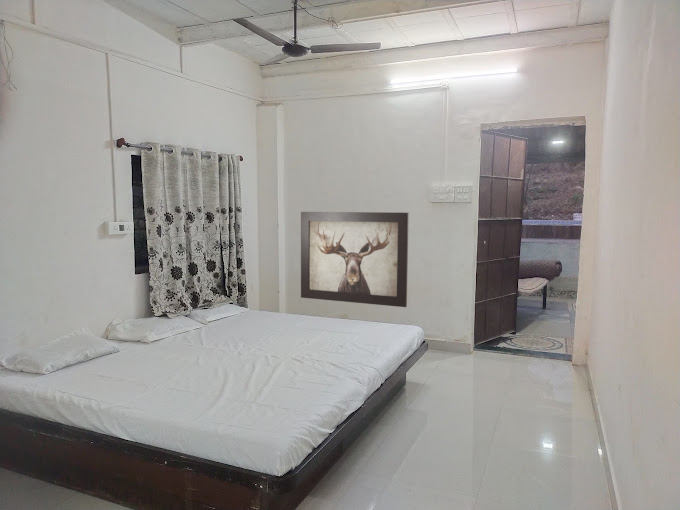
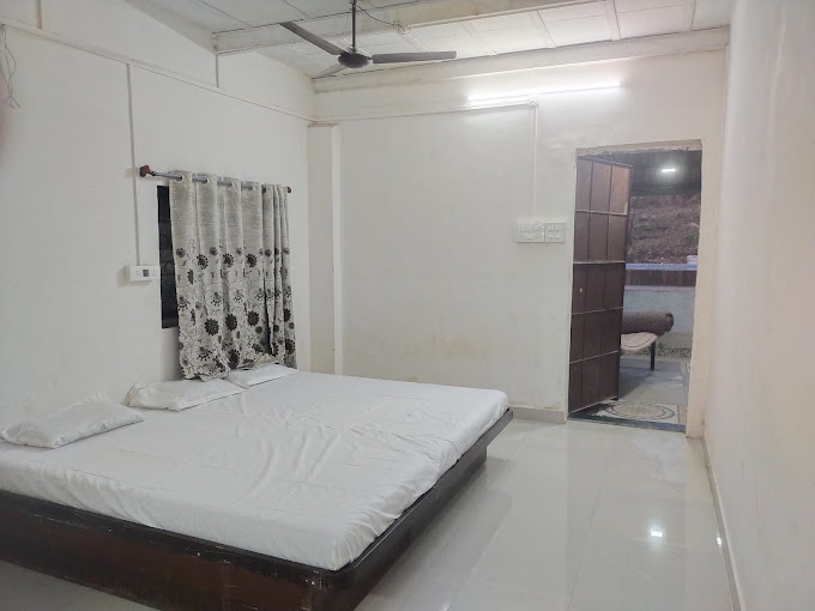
- wall art (351, 257)
